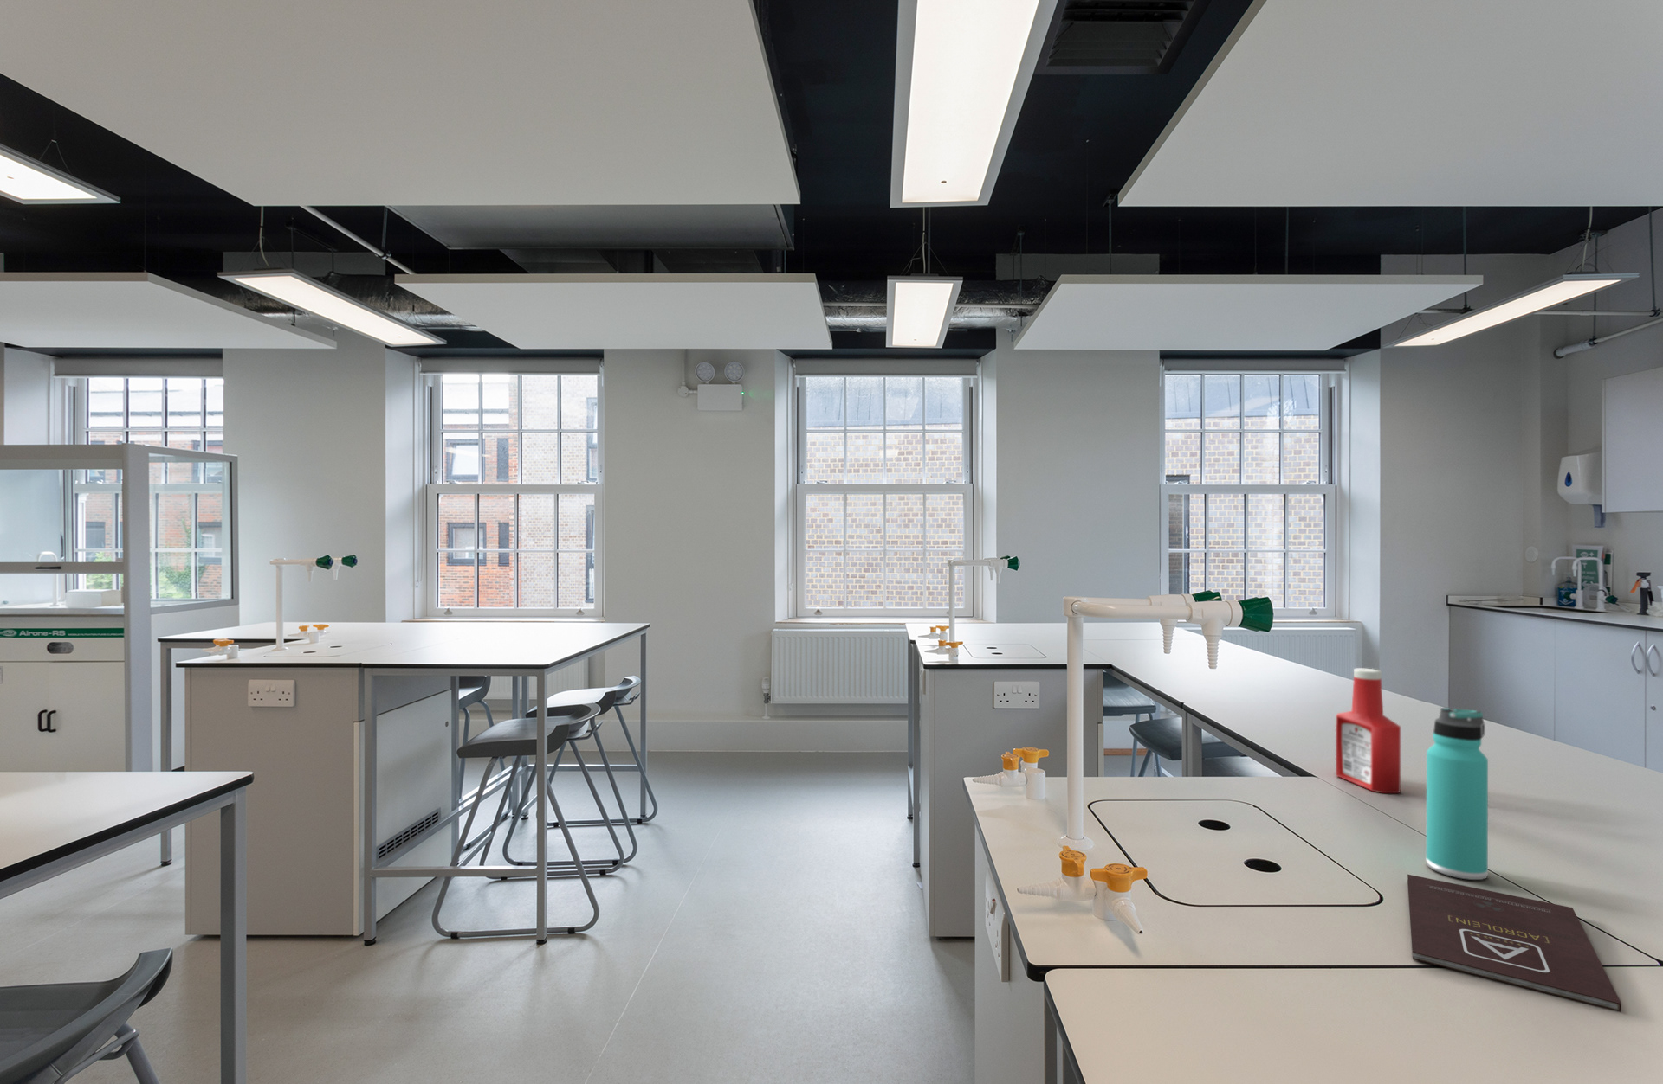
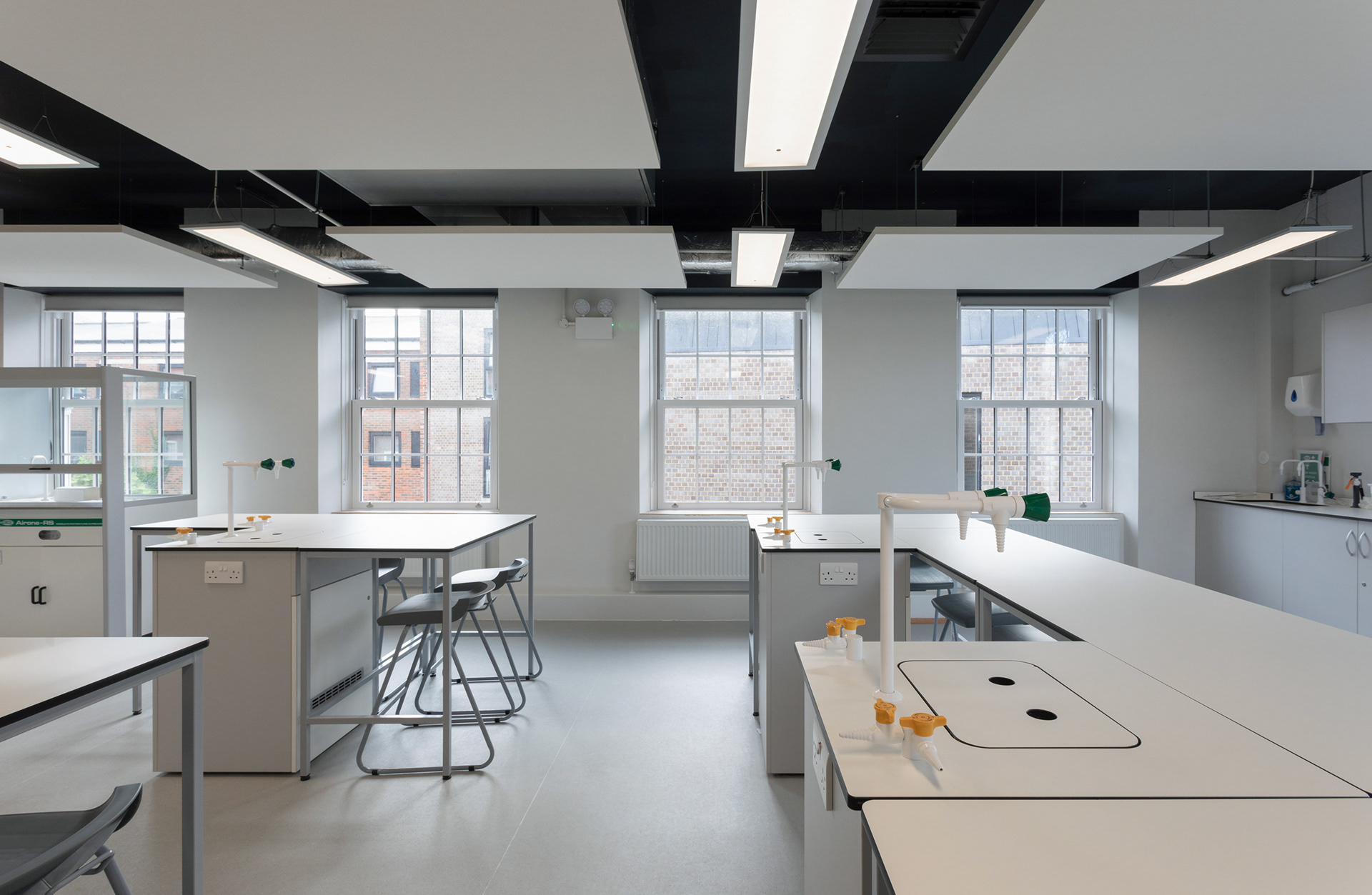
- thermos bottle (1456, 788)
- soap bottle (1367, 725)
- book (1497, 931)
